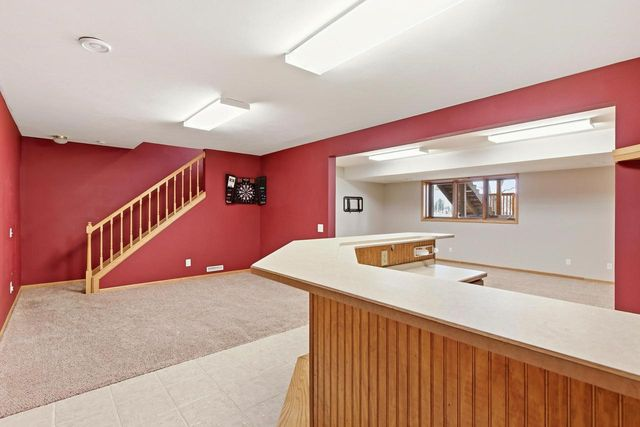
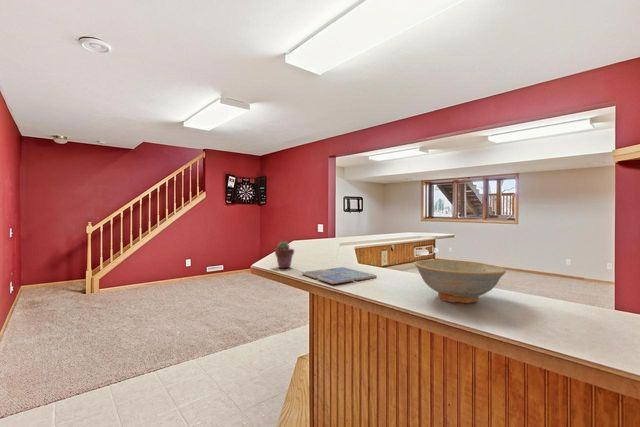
+ dish (457, 281)
+ drink coaster (338, 274)
+ potted succulent (284, 254)
